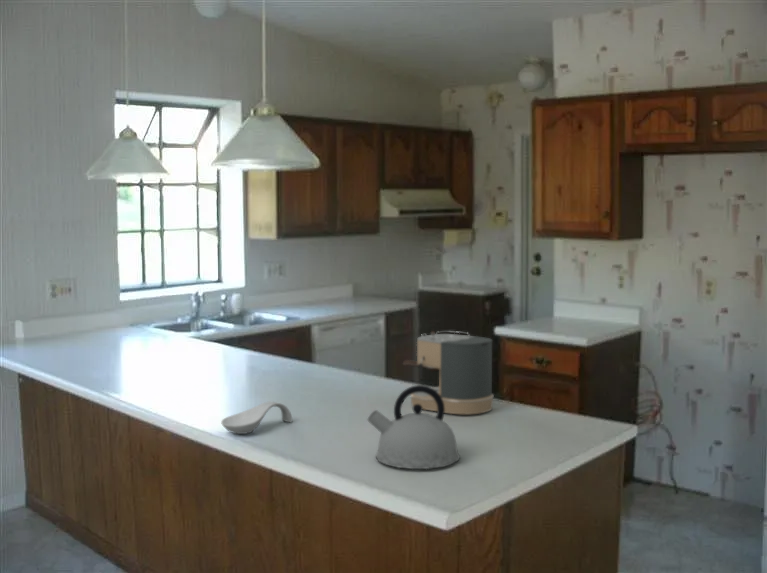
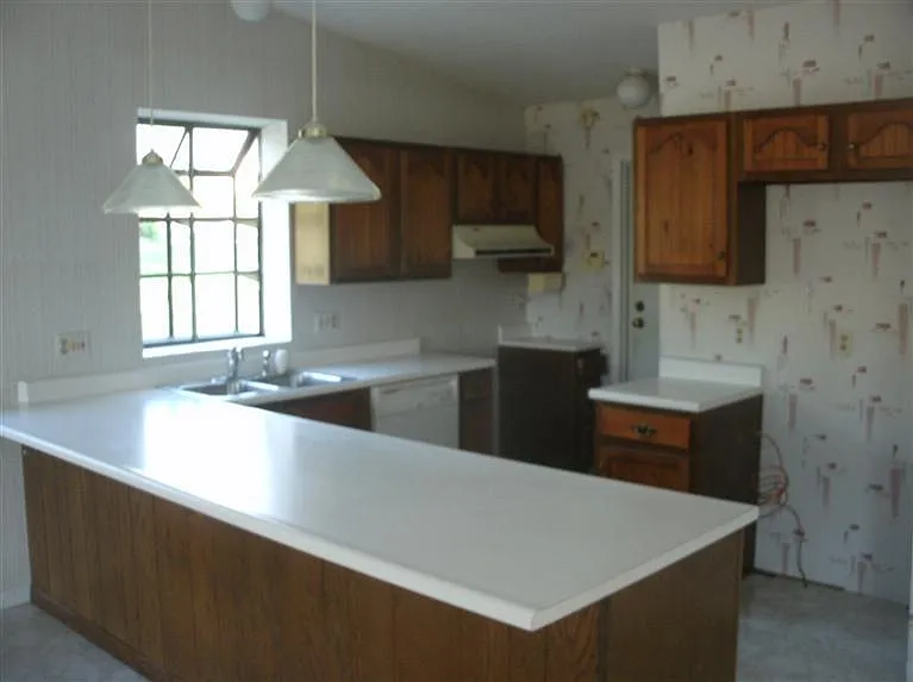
- spoon rest (257, 416)
- coffee maker (444, 368)
- kettle (413, 421)
